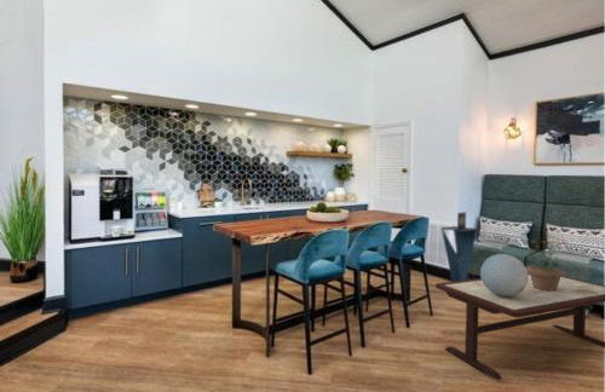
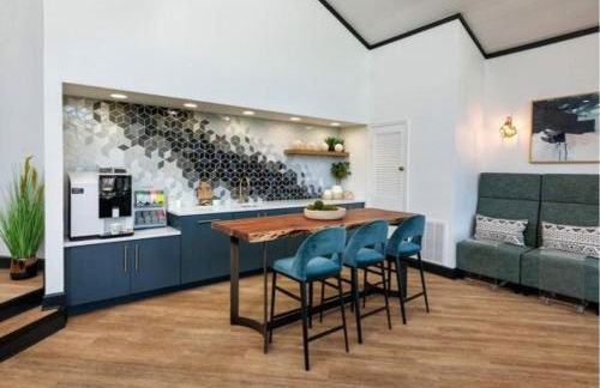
- coffee table (530, 318)
- pedestal table (459, 249)
- decorative orb (503, 275)
- potted plant (548, 261)
